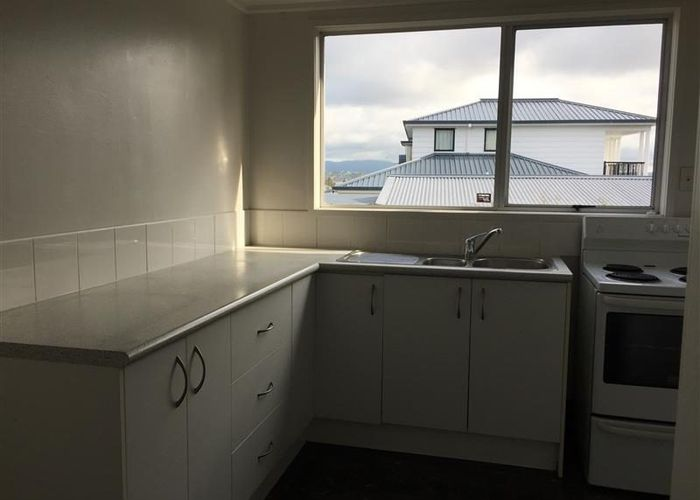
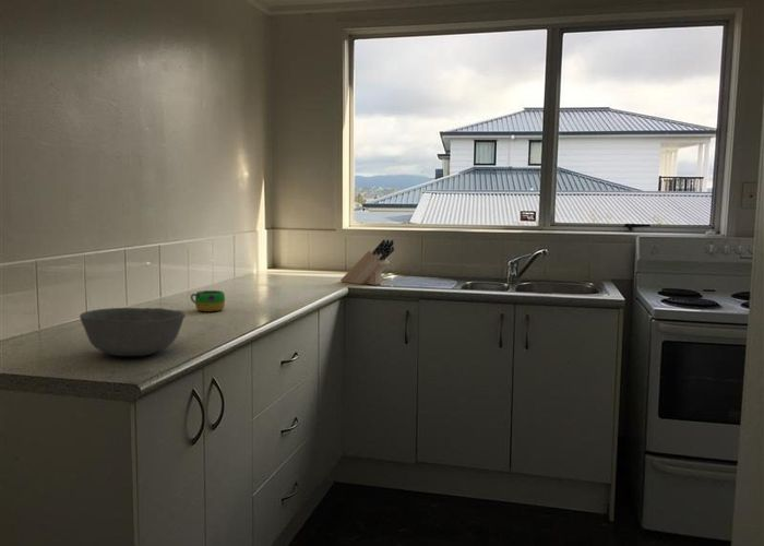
+ knife block (368, 260)
+ mug (206, 300)
+ bowl (134, 332)
